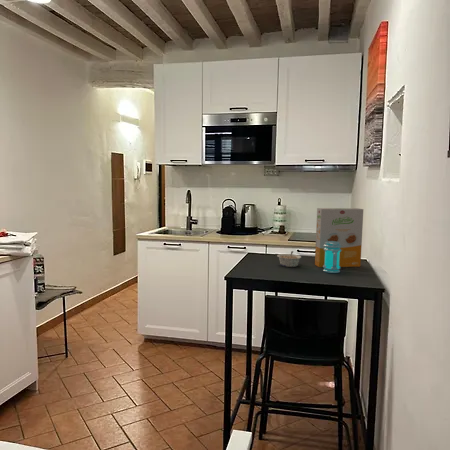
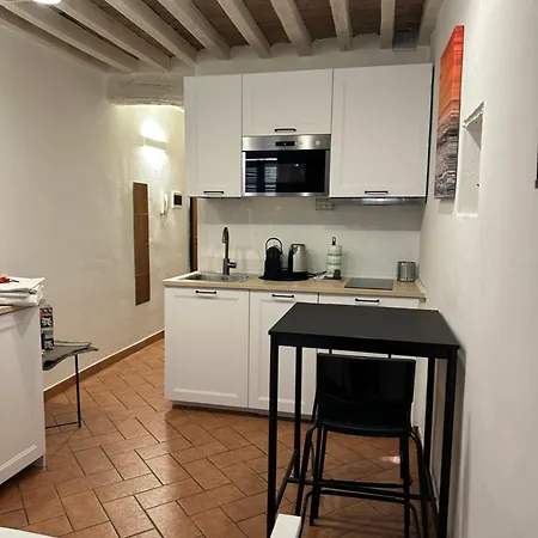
- legume (288, 259)
- cereal box (338, 237)
- jar (332, 256)
